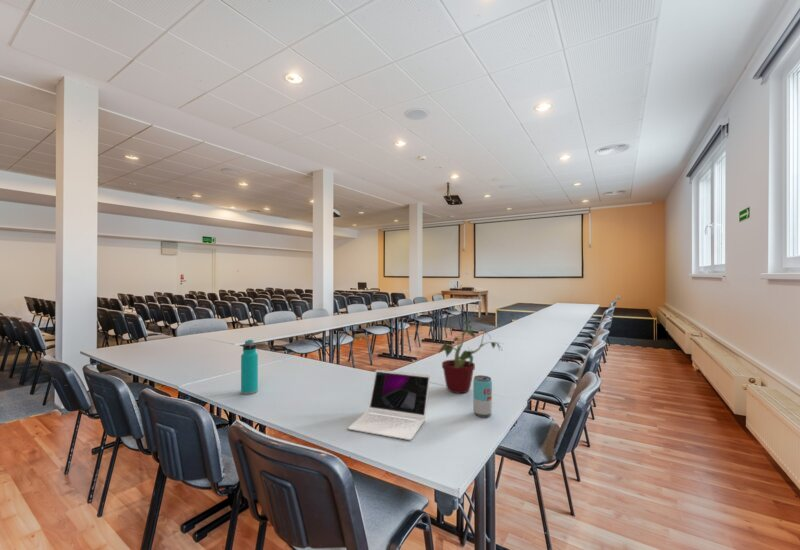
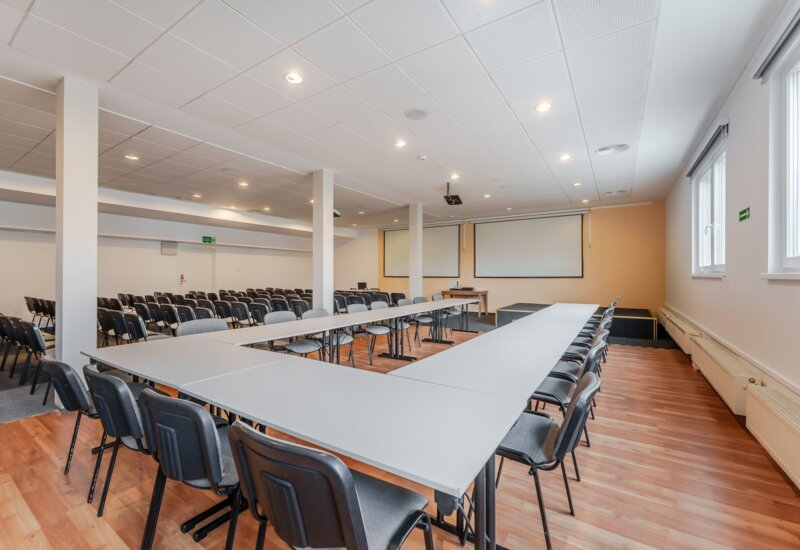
- potted plant (471, 356)
- laptop (391, 398)
- water bottle (249, 366)
- beverage can (482, 395)
